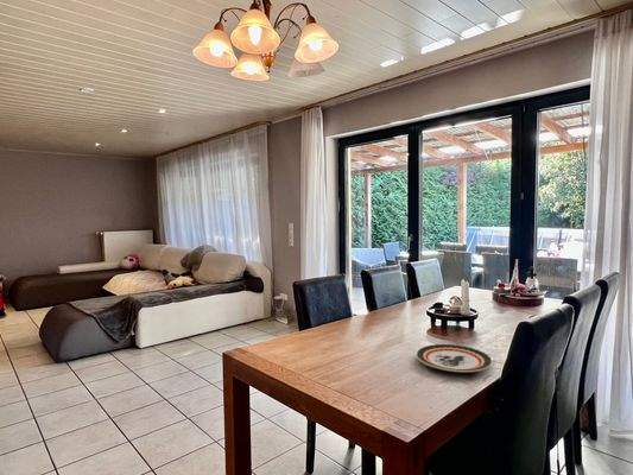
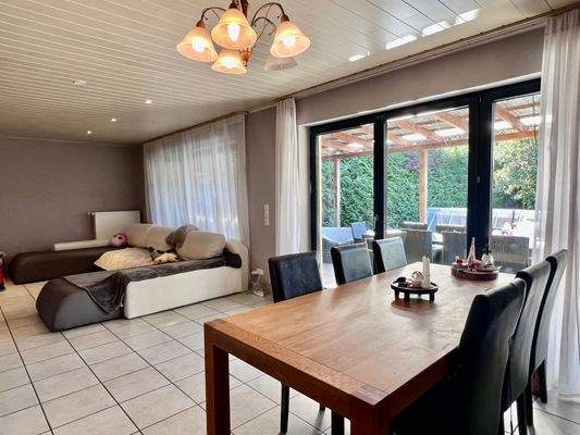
- plate (452, 359)
